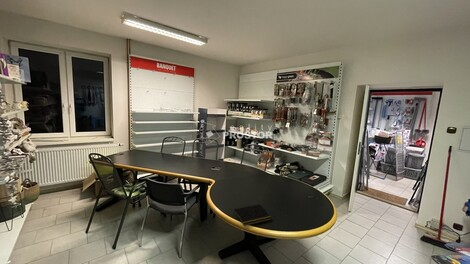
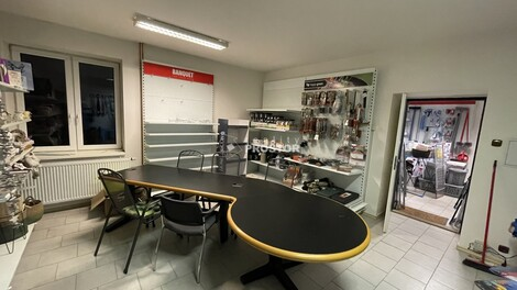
- notepad (252, 214)
